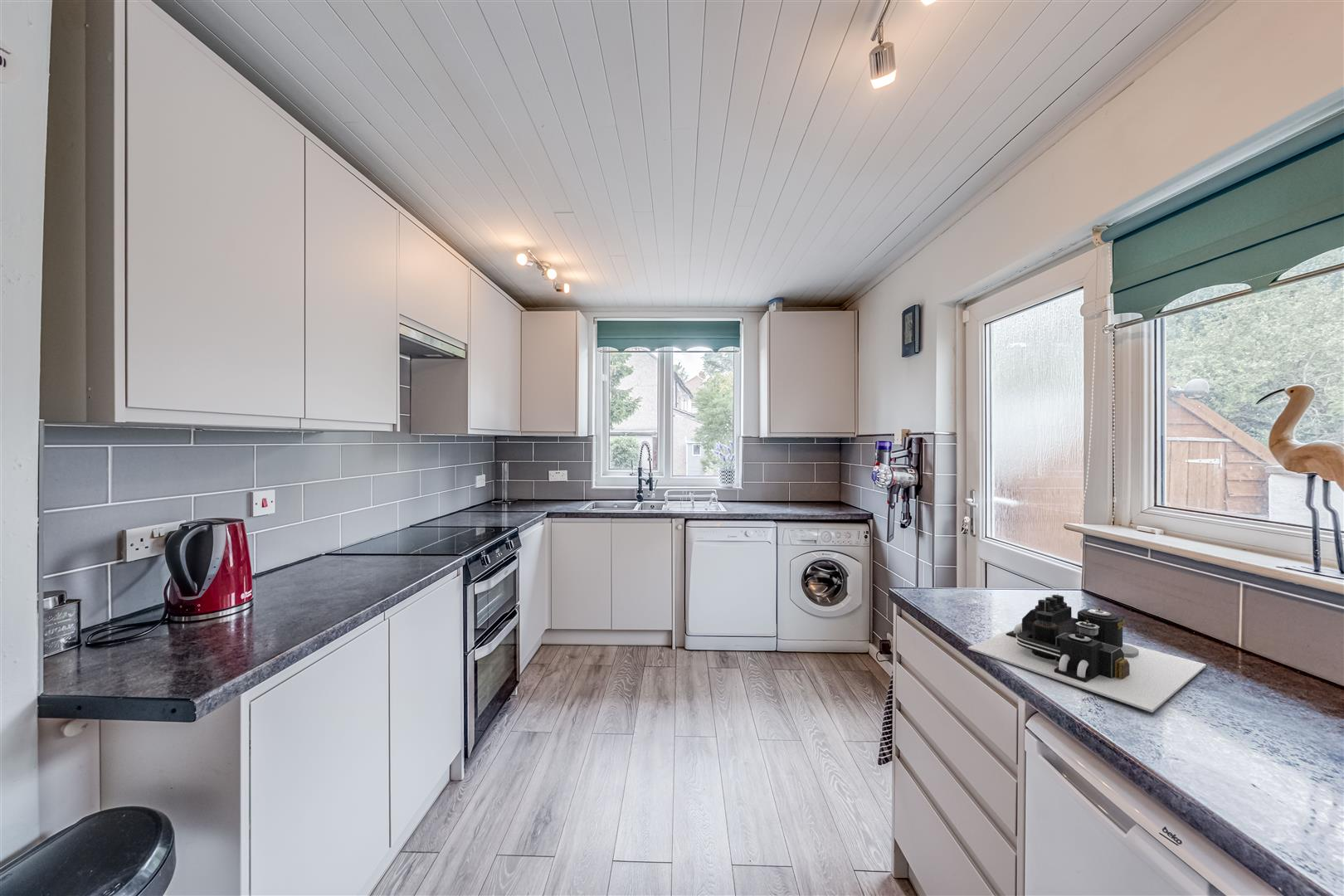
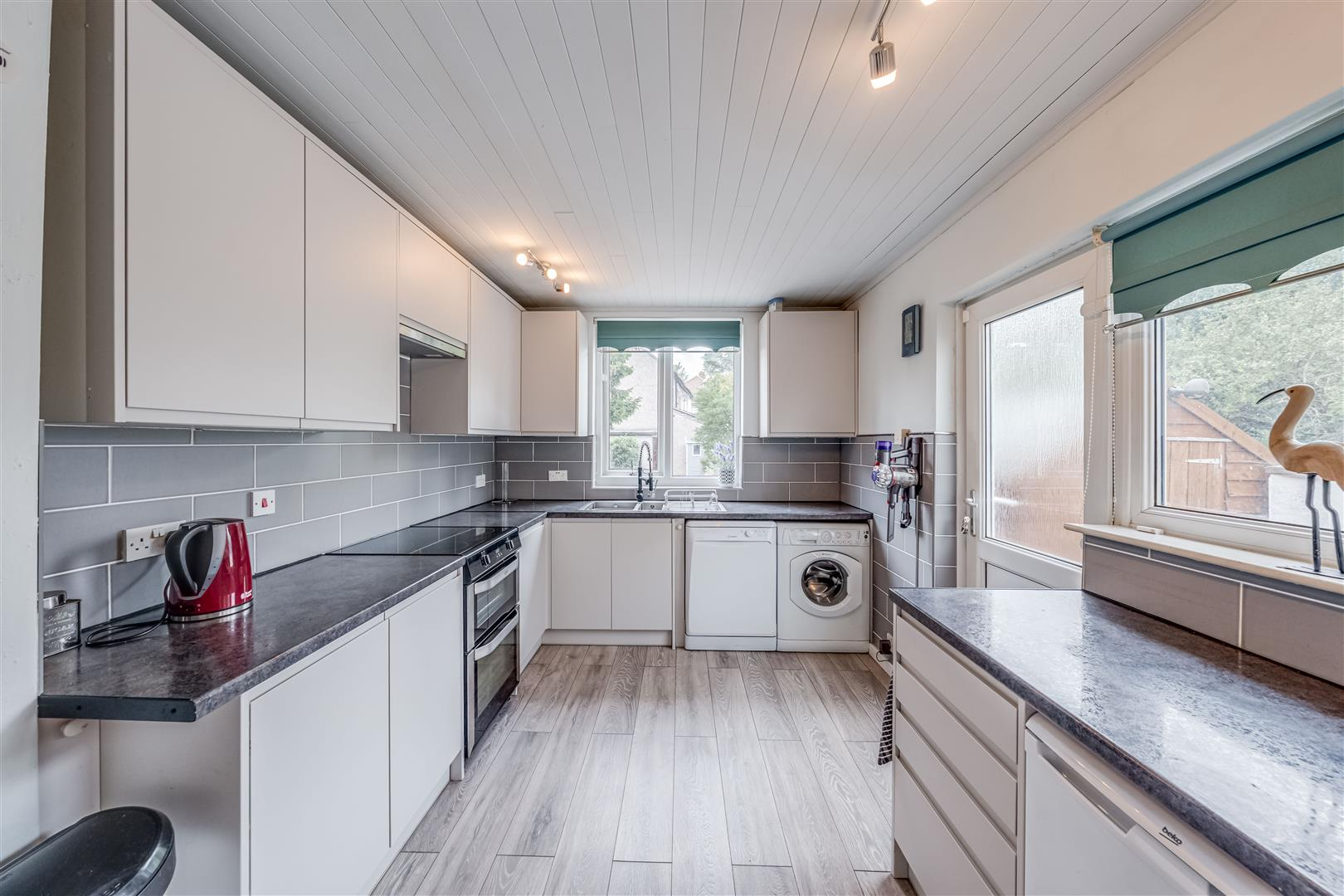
- architectural model (1082, 630)
